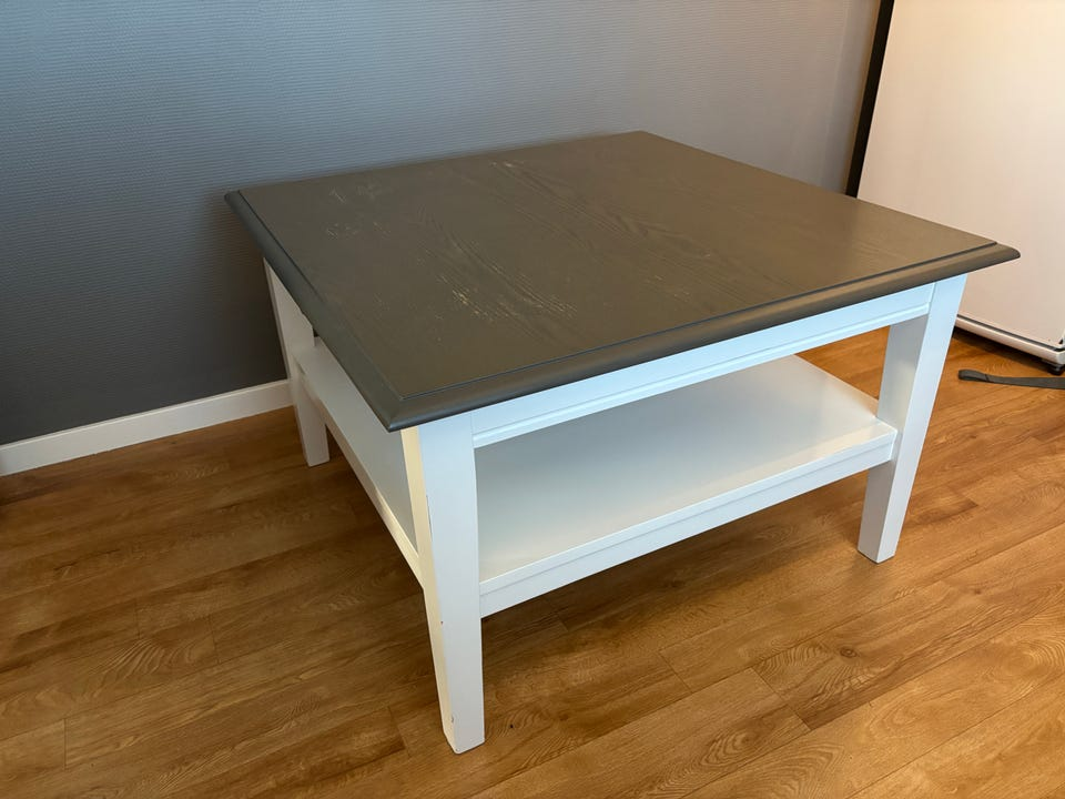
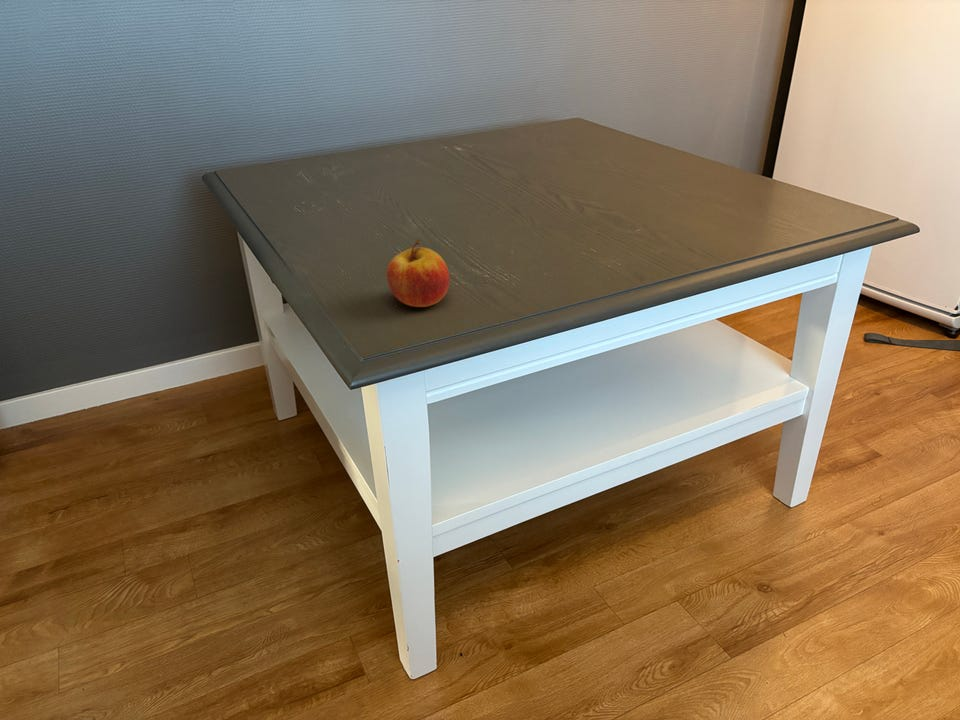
+ apple (417, 272)
